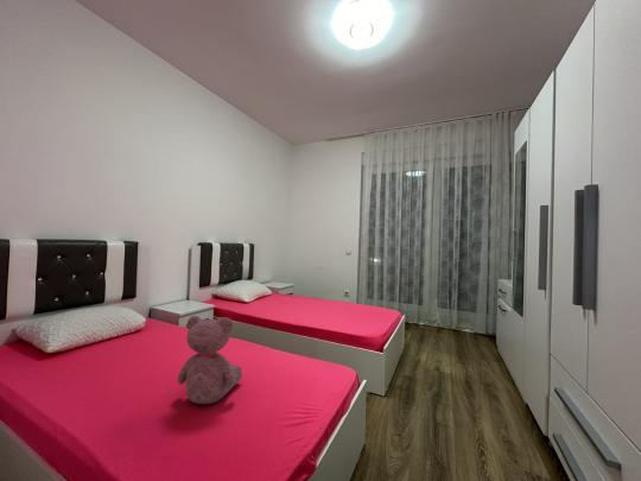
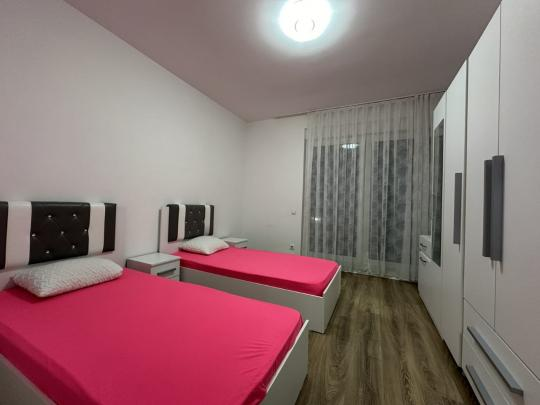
- teddy bear (212, 353)
